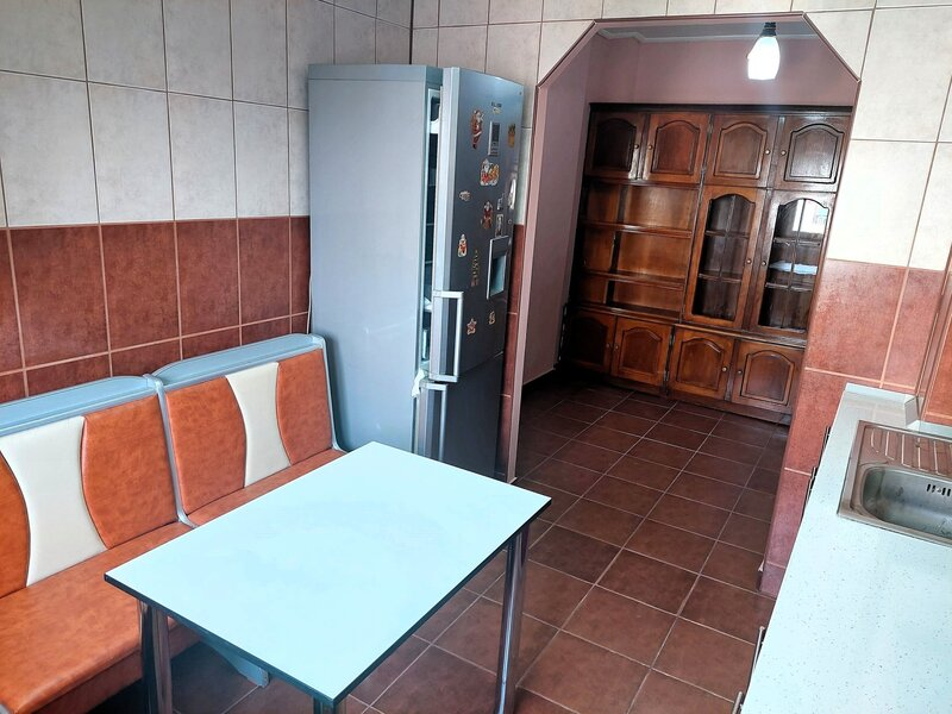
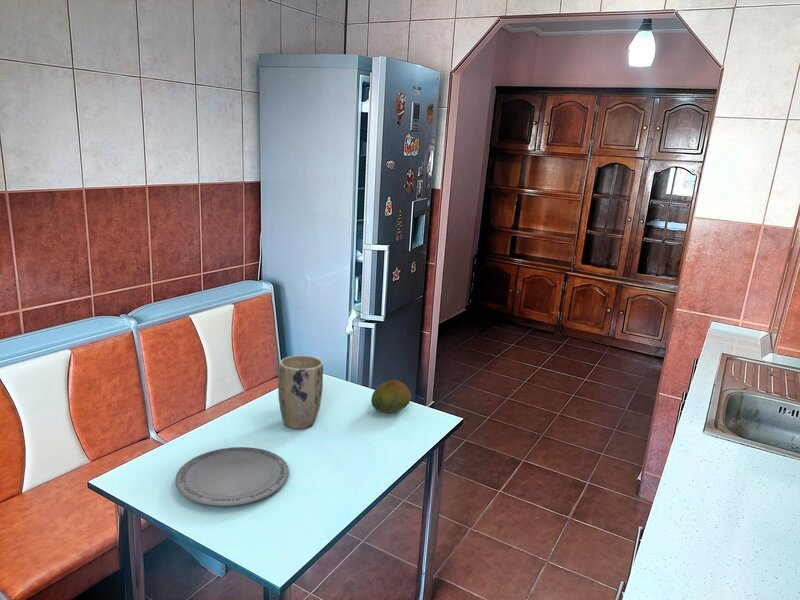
+ fruit (390, 397)
+ plate (233, 475)
+ plant pot (300, 392)
